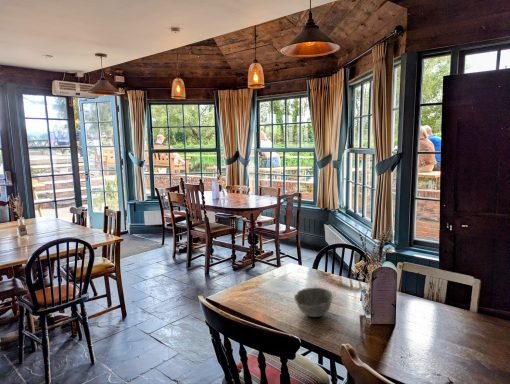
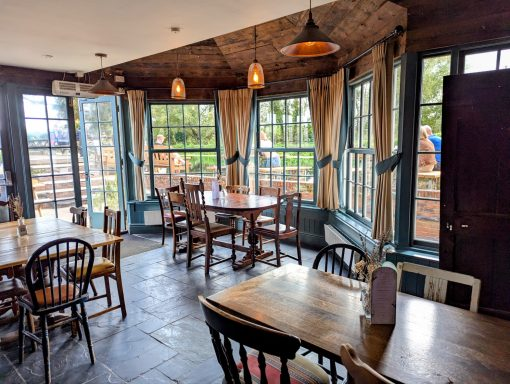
- bowl (313, 304)
